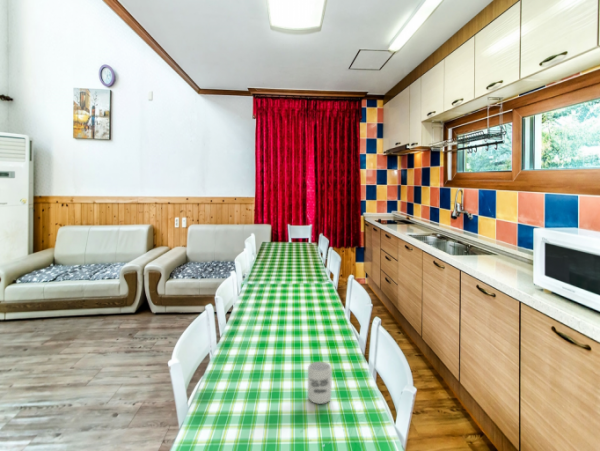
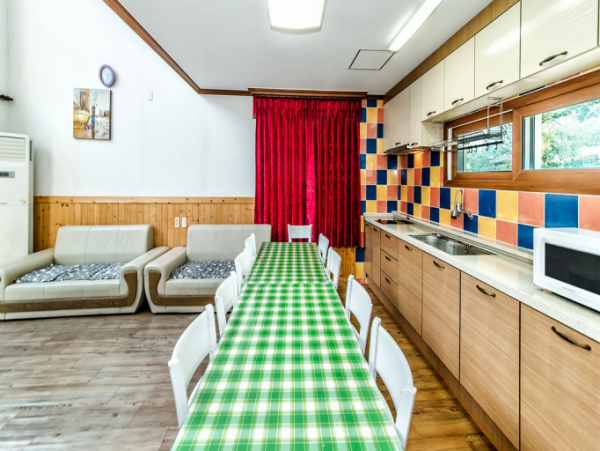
- cup (319, 382)
